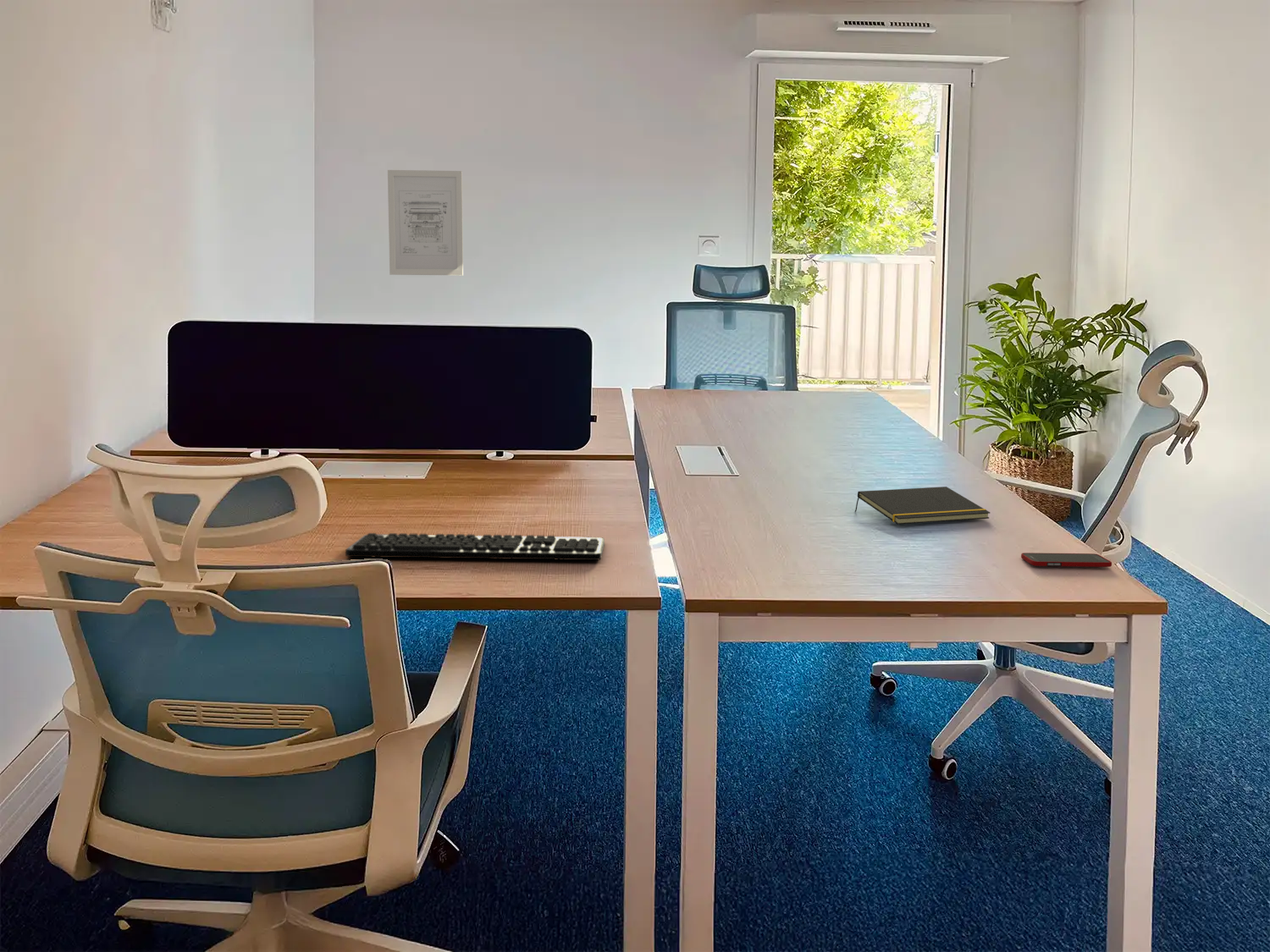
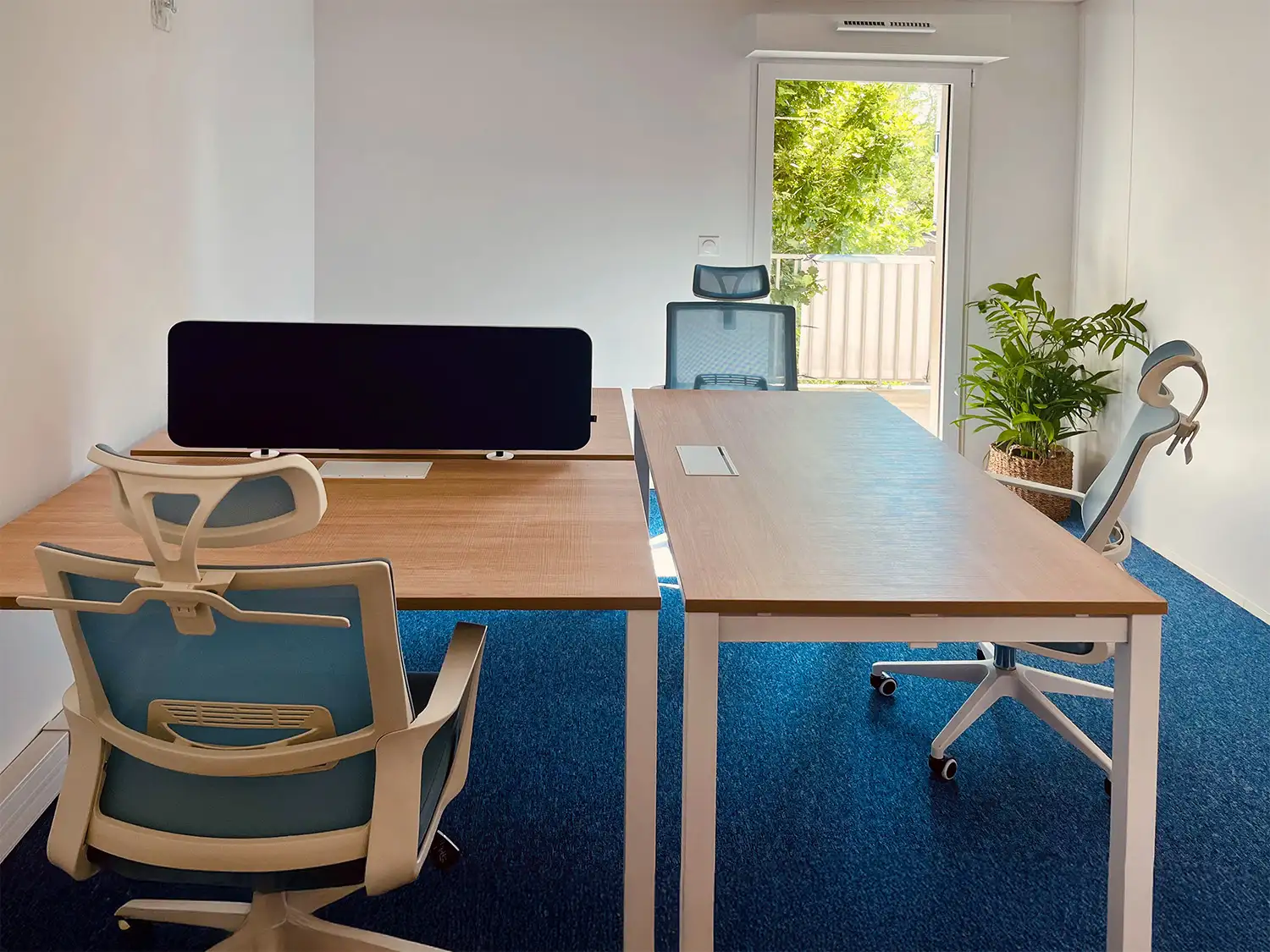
- wall art (425, 223)
- notepad (923, 504)
- computer keyboard (478, 545)
- cell phone (1065, 559)
